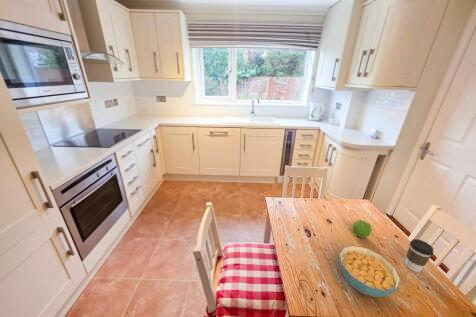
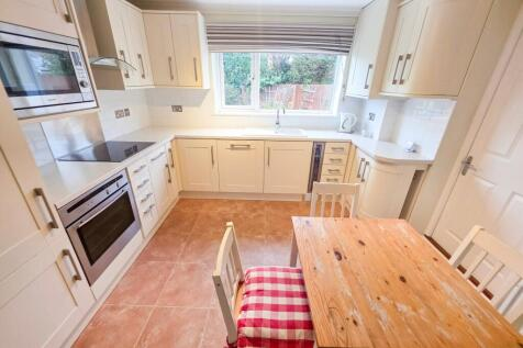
- coffee cup (417, 256)
- cereal bowl (364, 274)
- fruit (361, 228)
